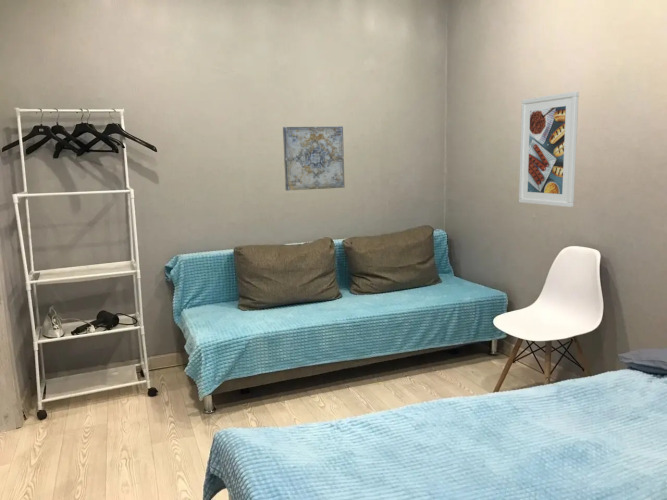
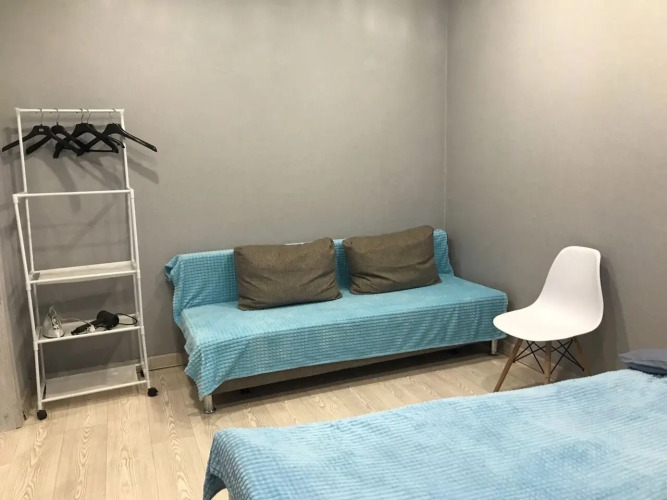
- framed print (546, 151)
- wall art (314, 158)
